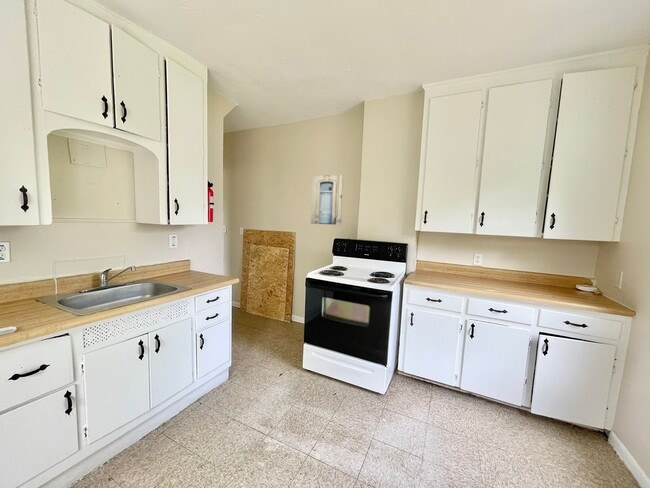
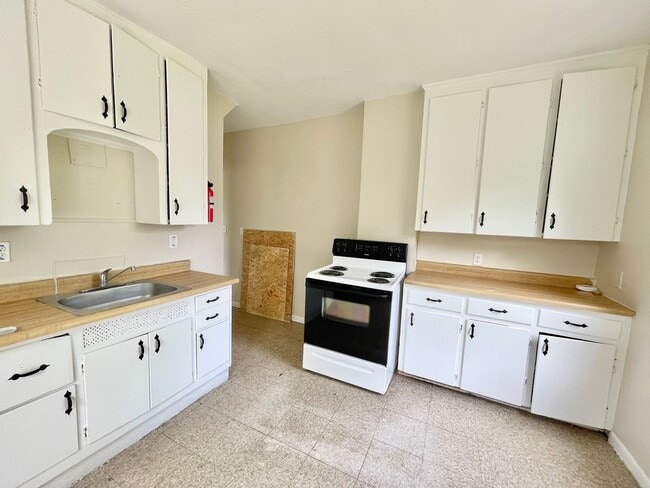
- wall art (326, 200)
